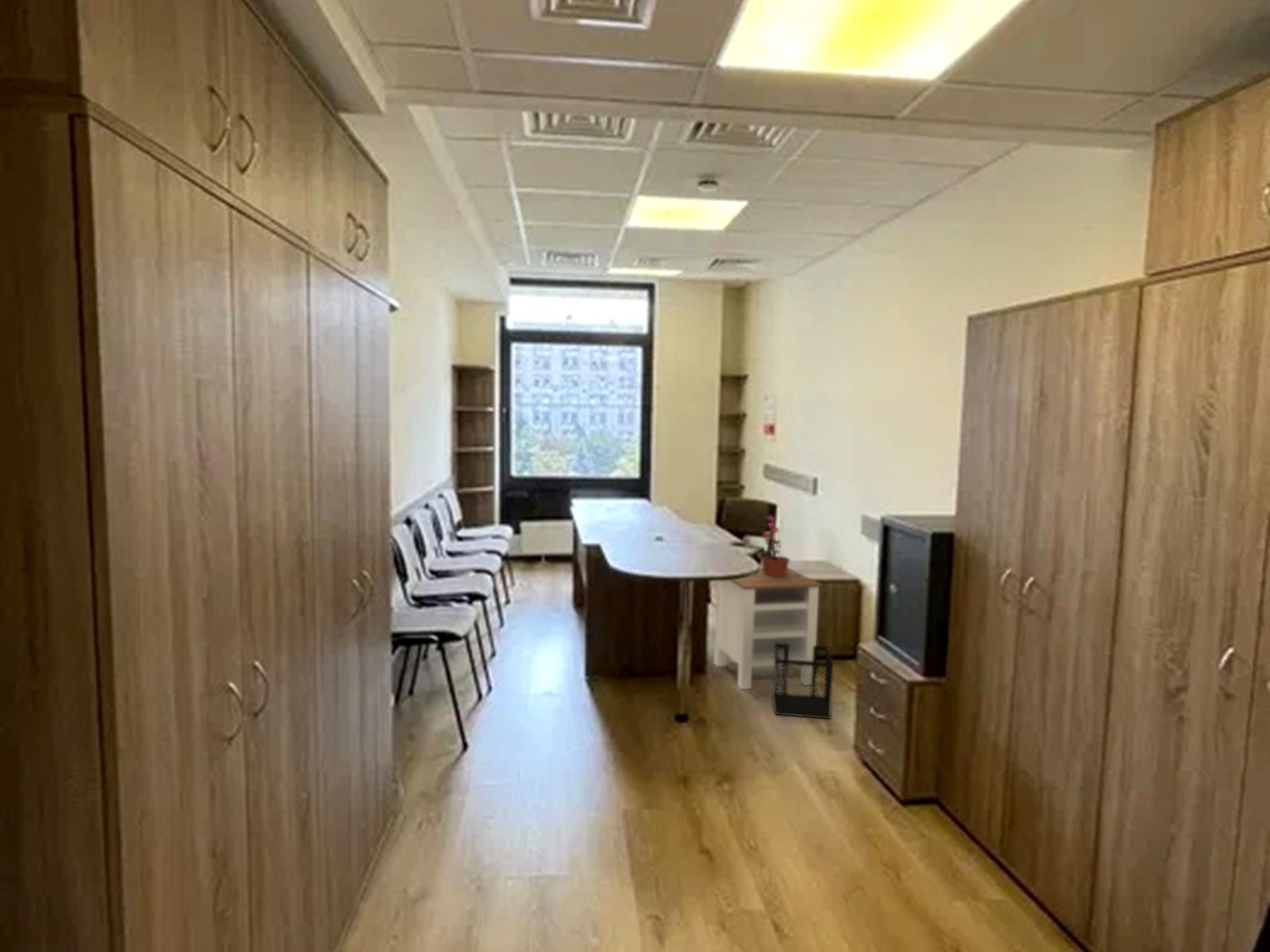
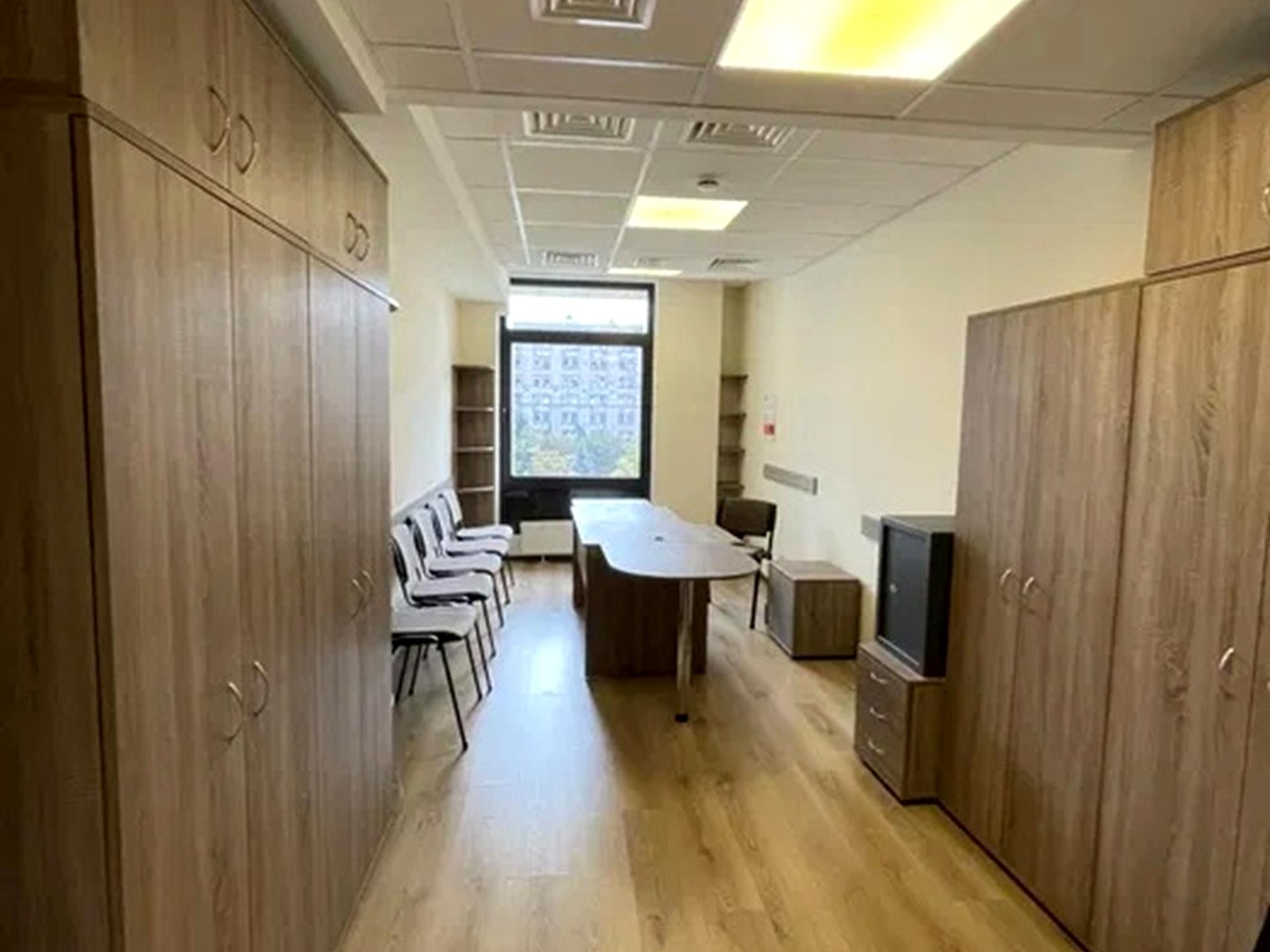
- wastebasket (801, 680)
- side table (765, 625)
- potted plant (779, 545)
